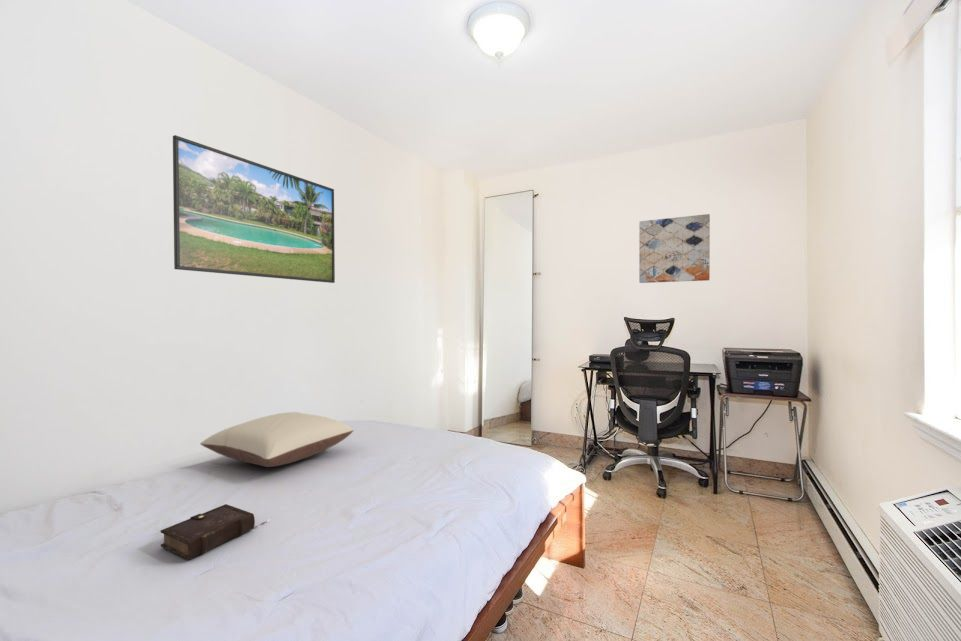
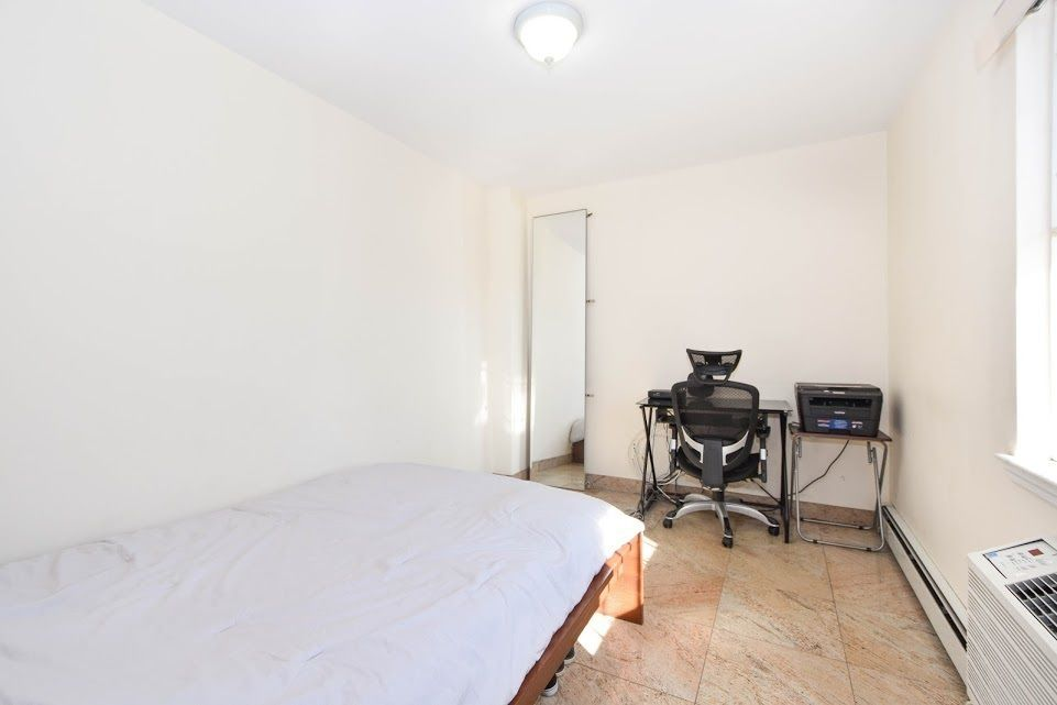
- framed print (268, 222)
- book (220, 524)
- wall art (673, 250)
- pillow (281, 437)
